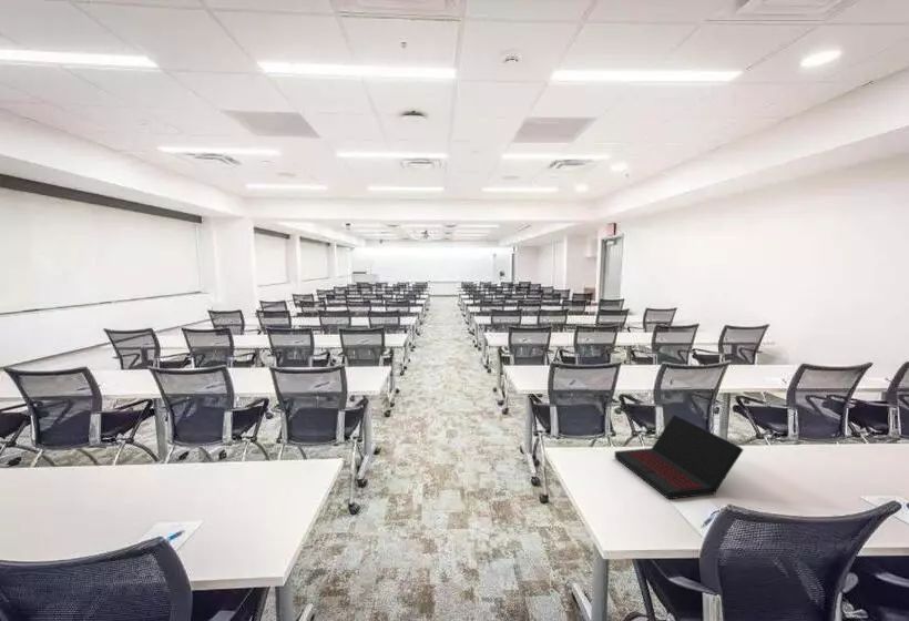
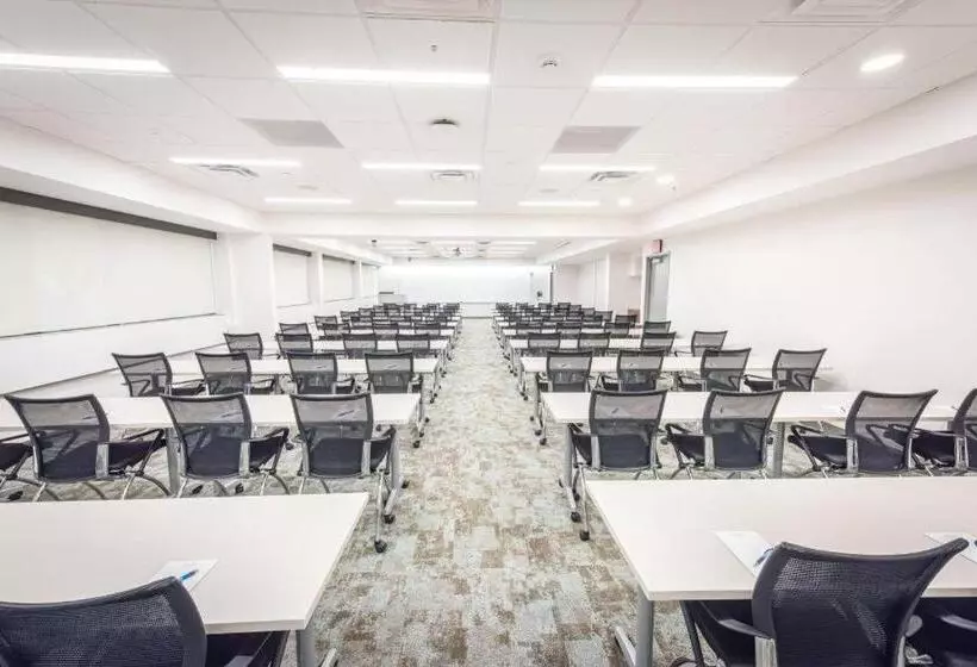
- laptop (673, 451)
